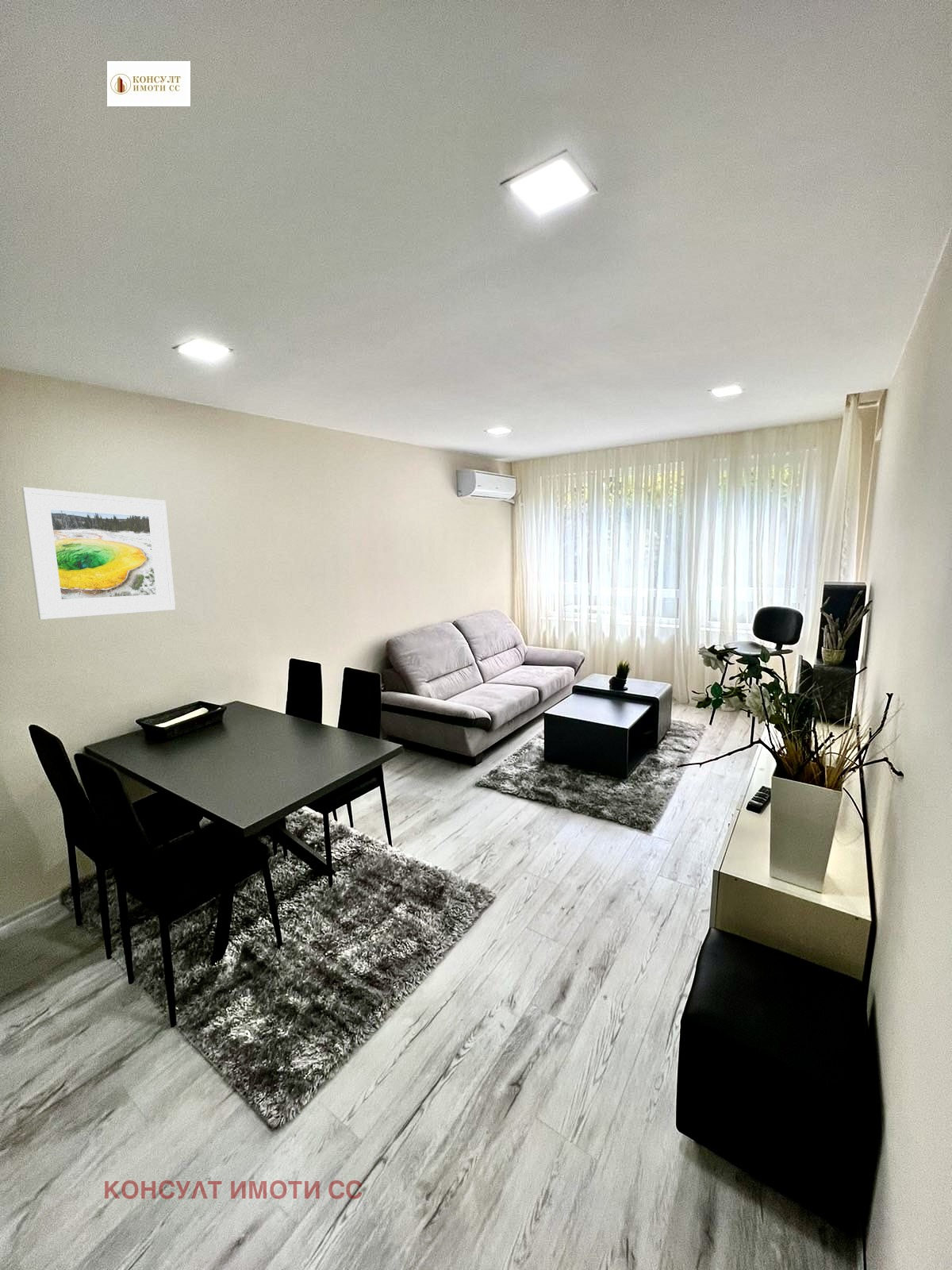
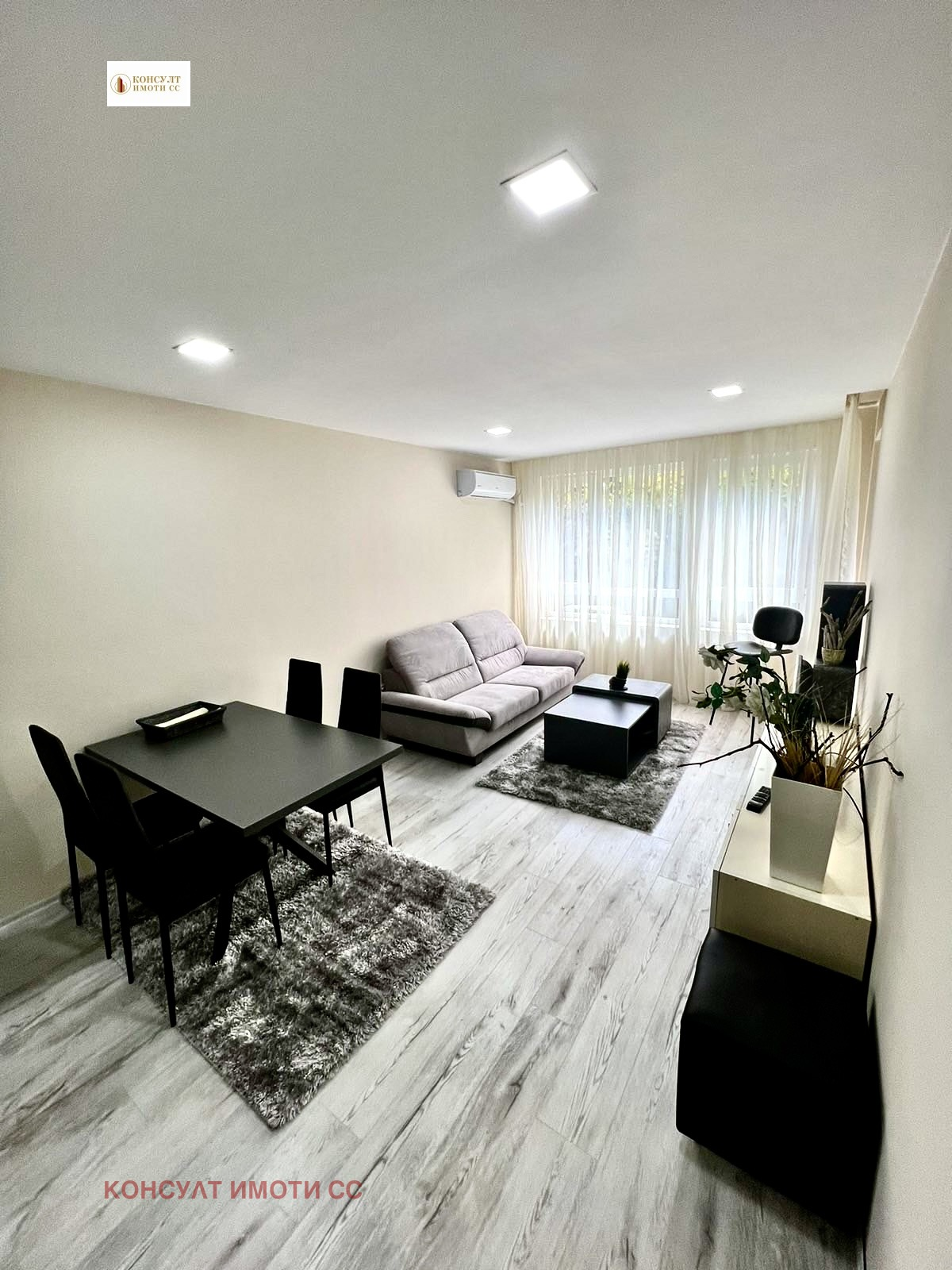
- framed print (107, 555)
